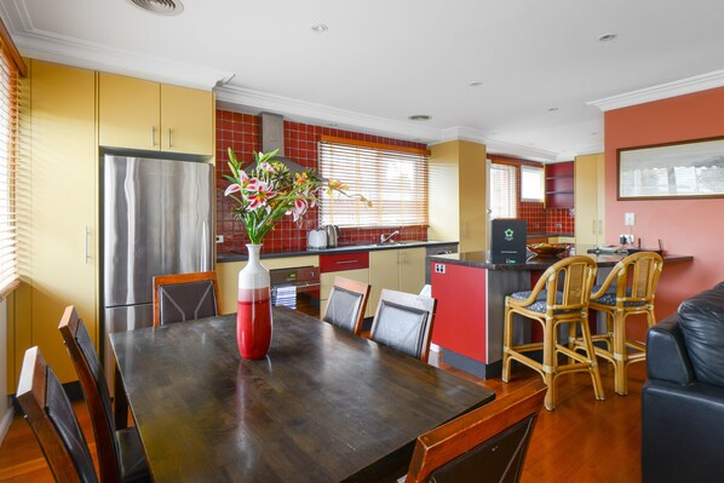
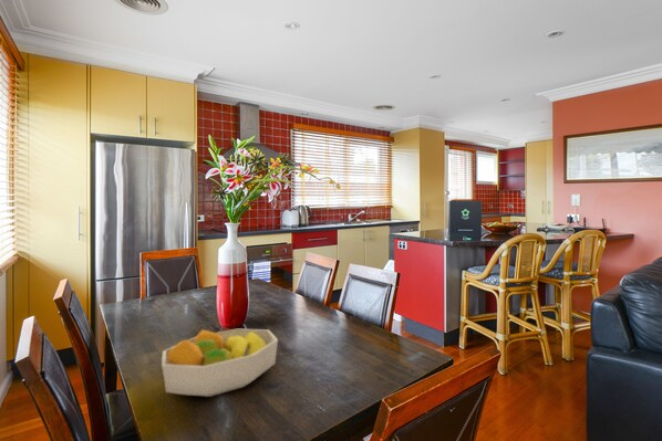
+ fruit bowl (223, 354)
